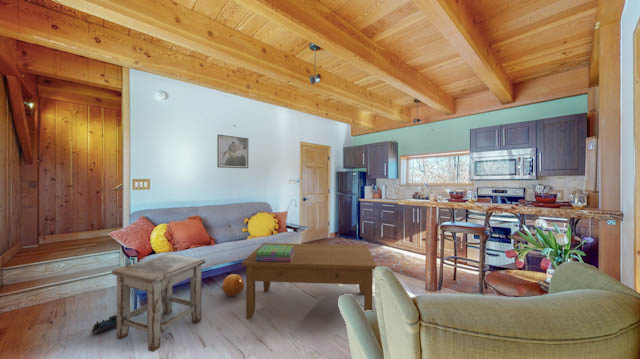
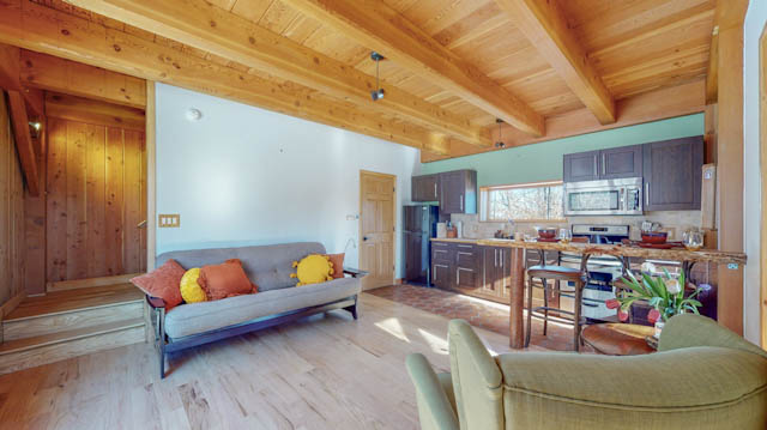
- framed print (233, 152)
- ball (232, 284)
- coffee table (311, 278)
- stack of books (276, 252)
- stool (160, 296)
- toy train (106, 324)
